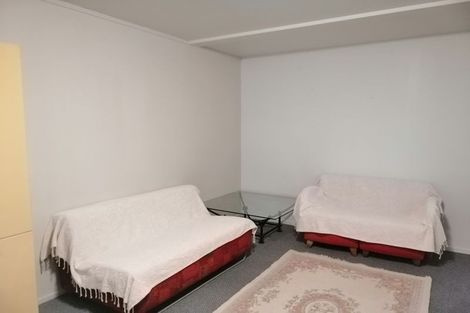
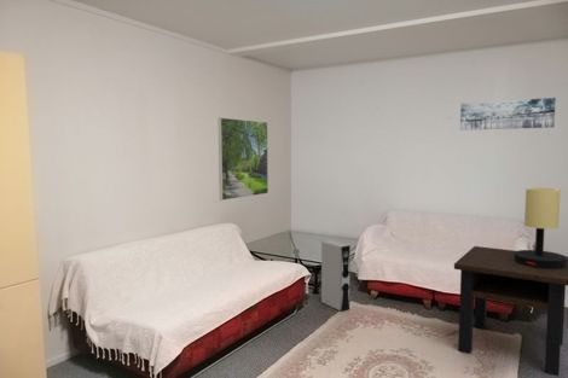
+ side table (512, 303)
+ wall art (505, 115)
+ speaker (335, 274)
+ table lamp (541, 226)
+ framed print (244, 158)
